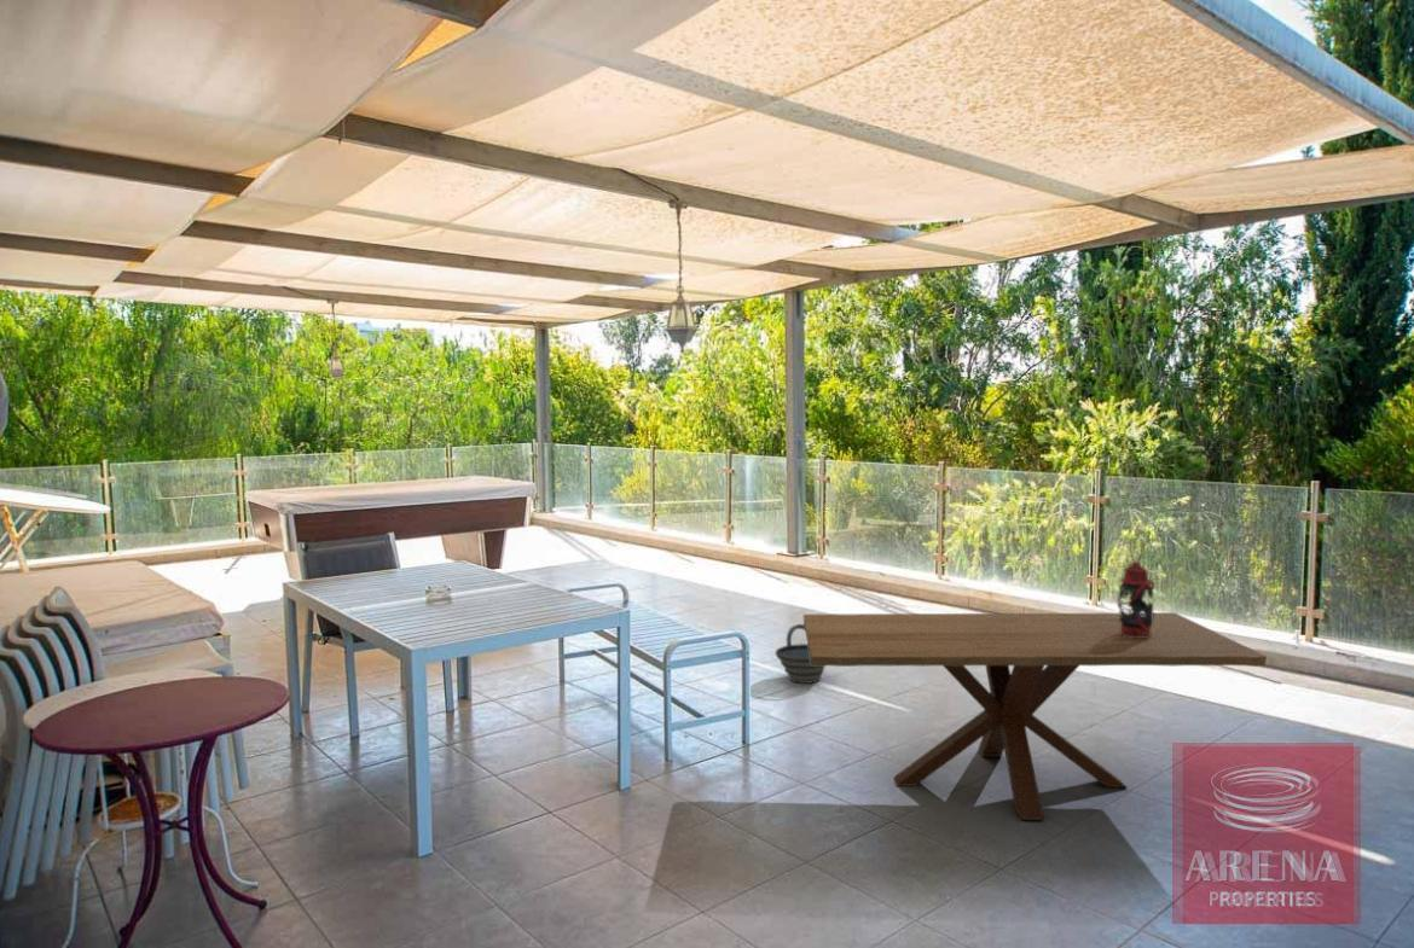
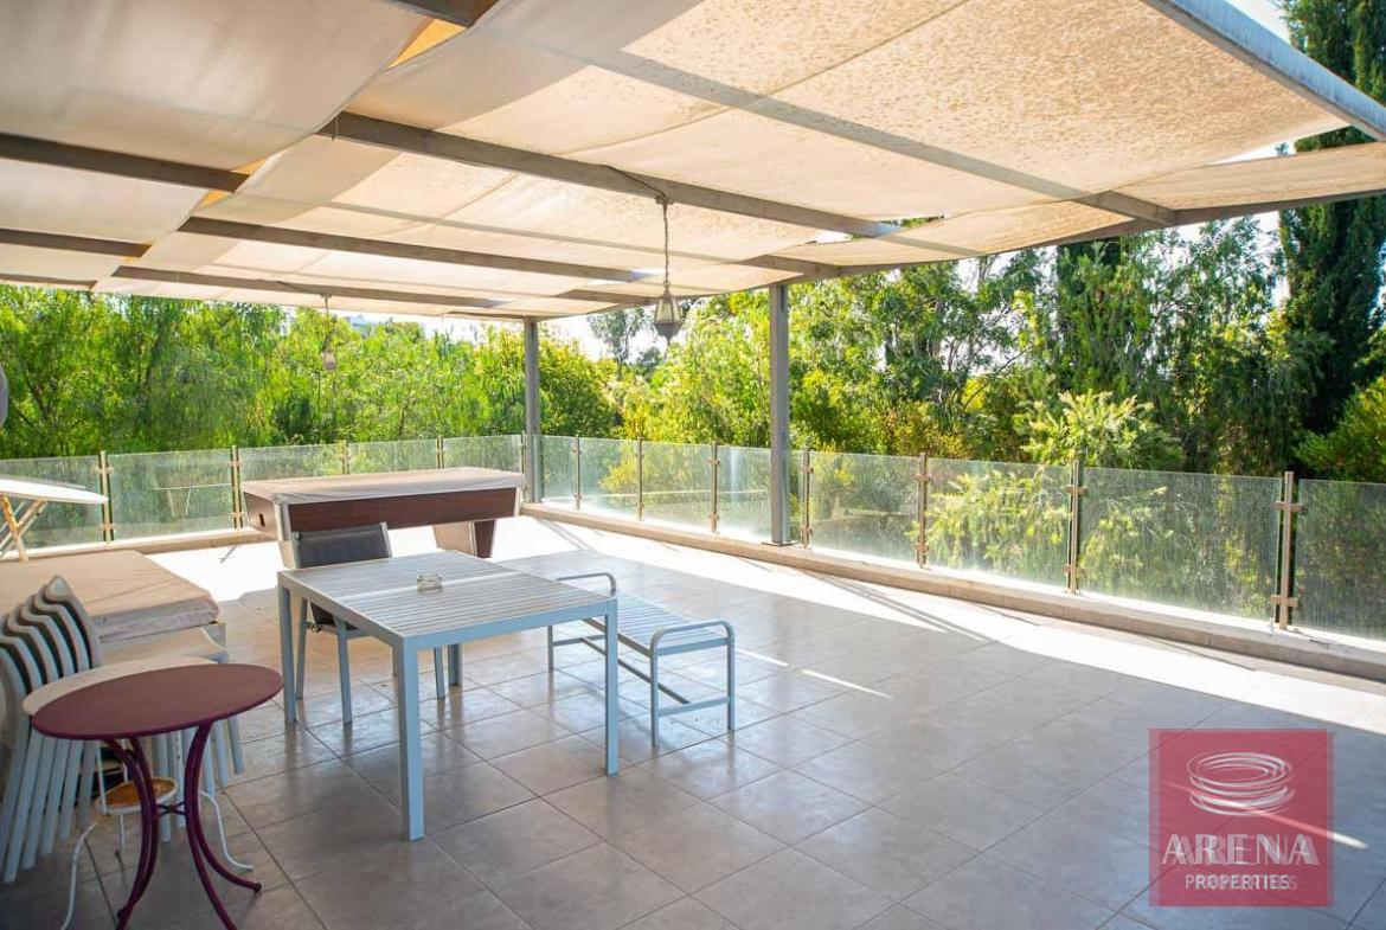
- bucket (804, 651)
- dining table (1008, 708)
- lantern (1135, 583)
